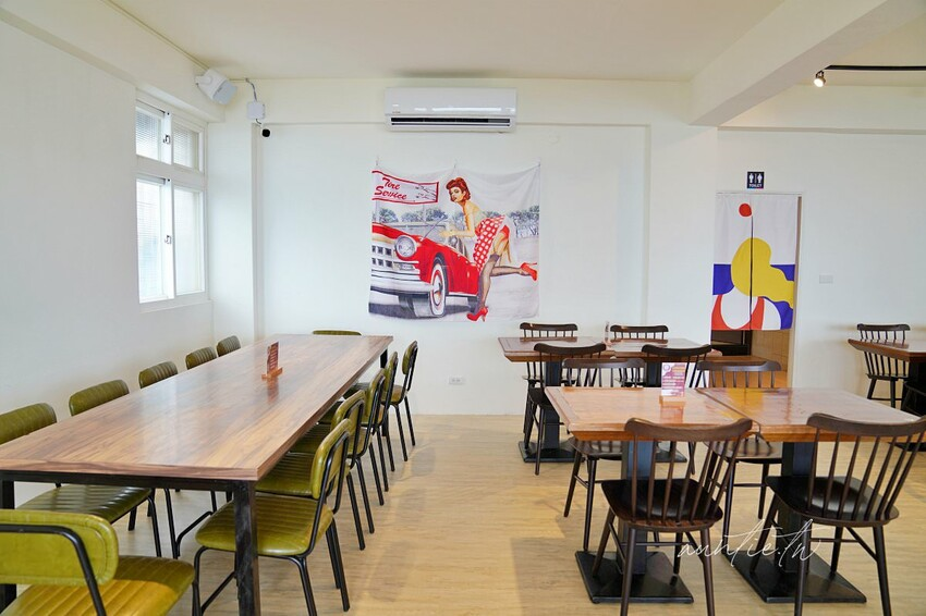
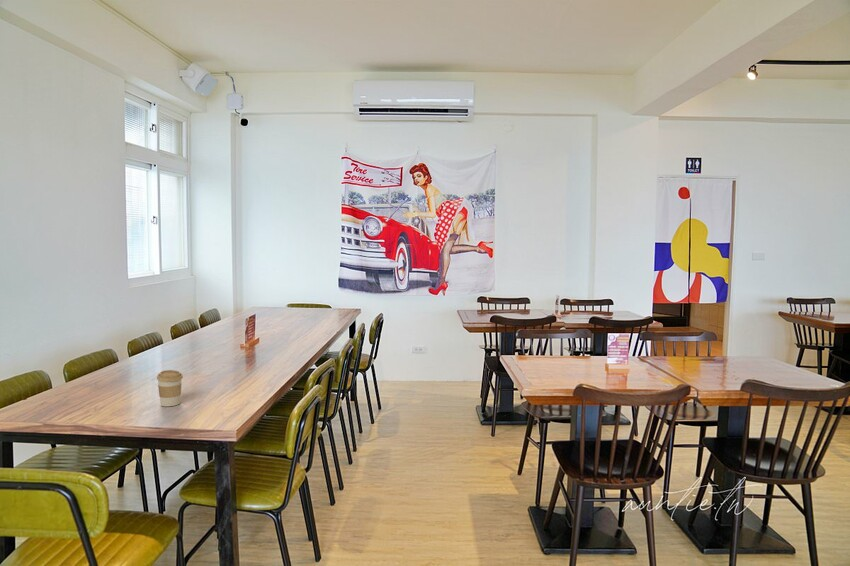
+ coffee cup (170, 387)
